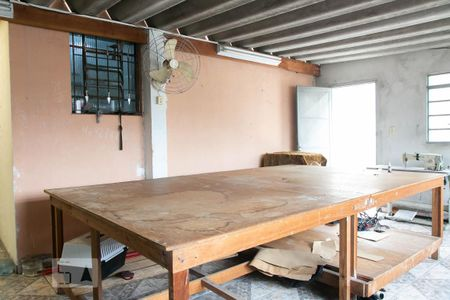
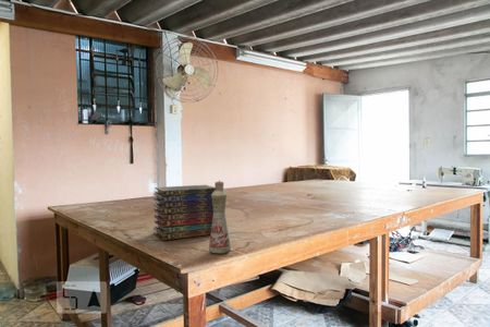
+ book stack (185, 210)
+ bottle (219, 216)
